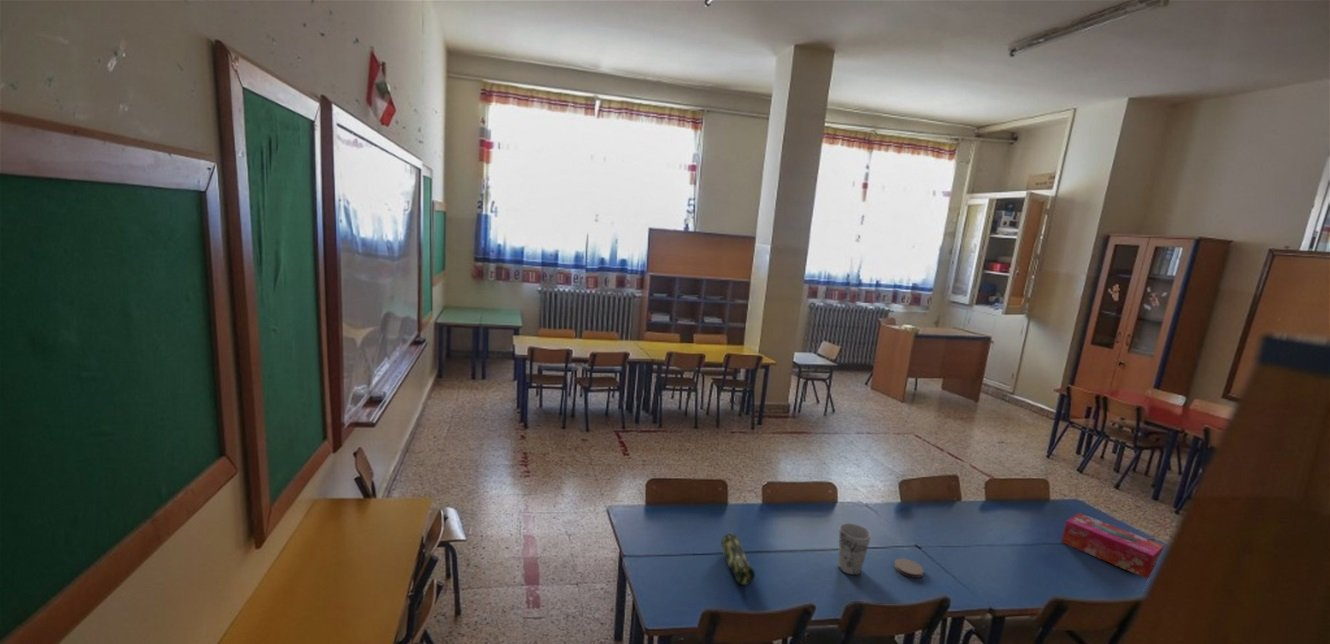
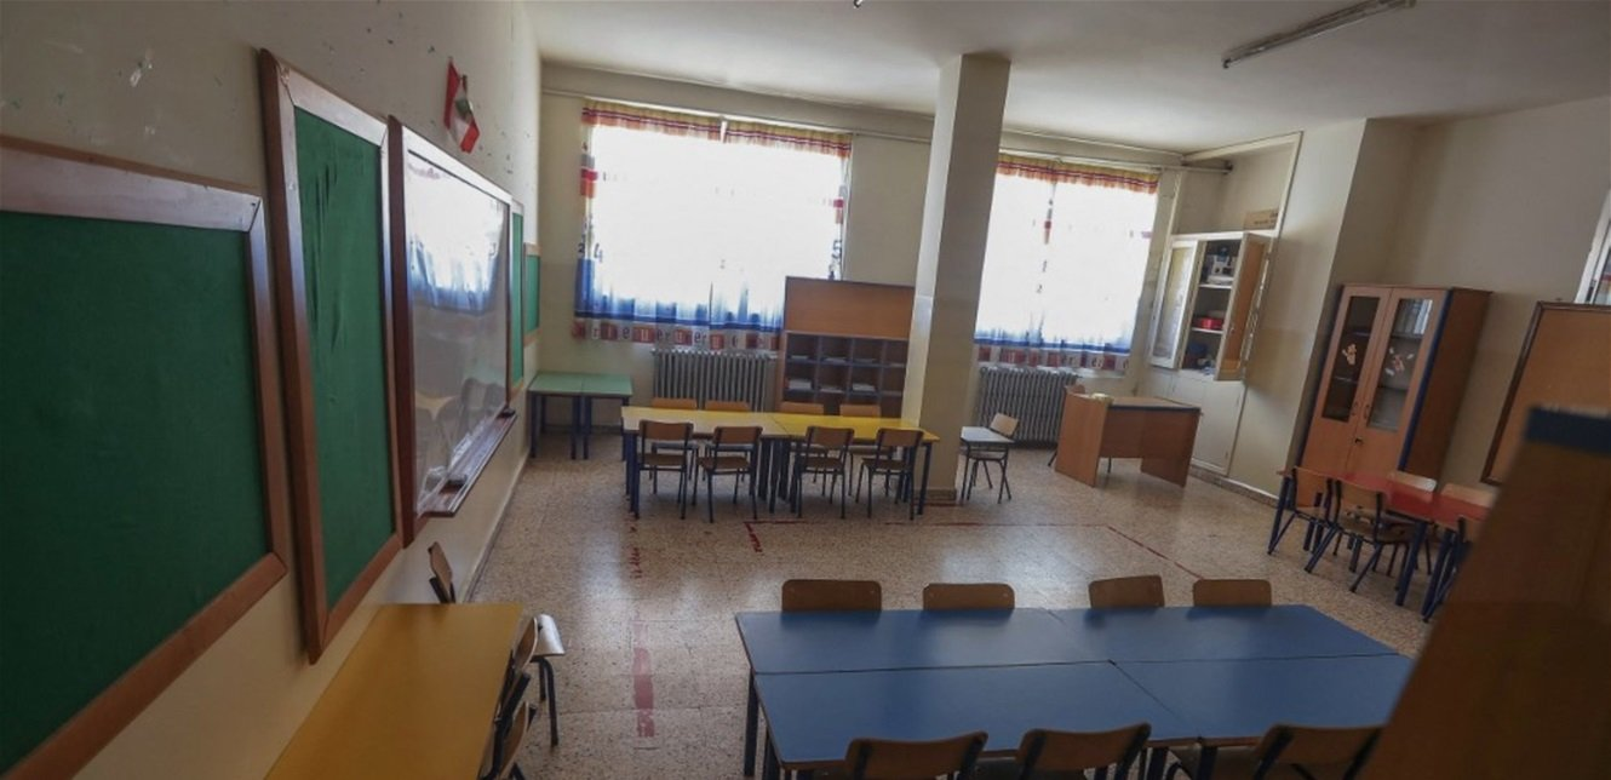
- pencil case (736, 557)
- coaster (908, 567)
- cup (852, 549)
- tissue box (1111, 543)
